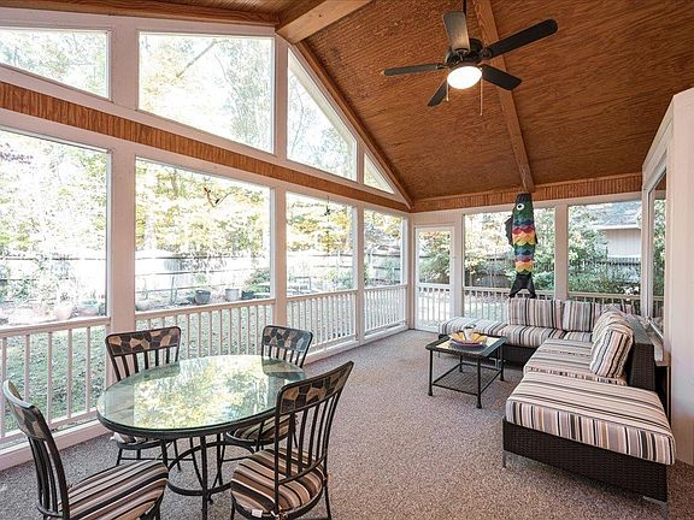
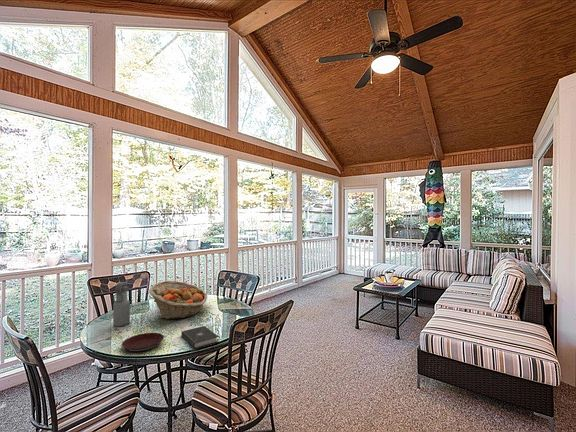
+ water bottle (121, 303)
+ fruit basket (179, 297)
+ plate (143, 342)
+ book (199, 336)
